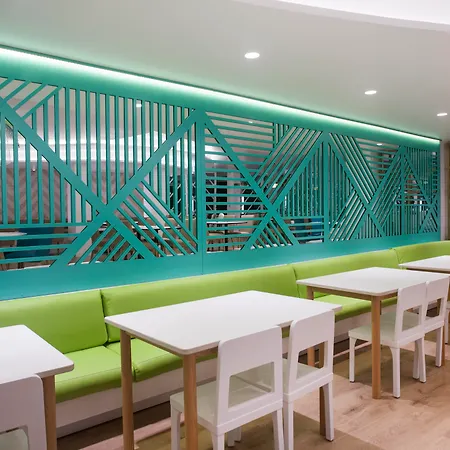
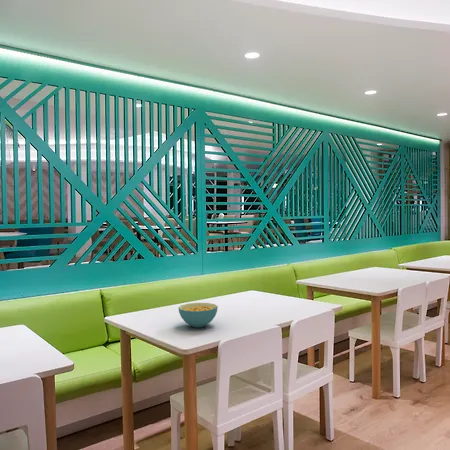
+ cereal bowl (198, 316)
